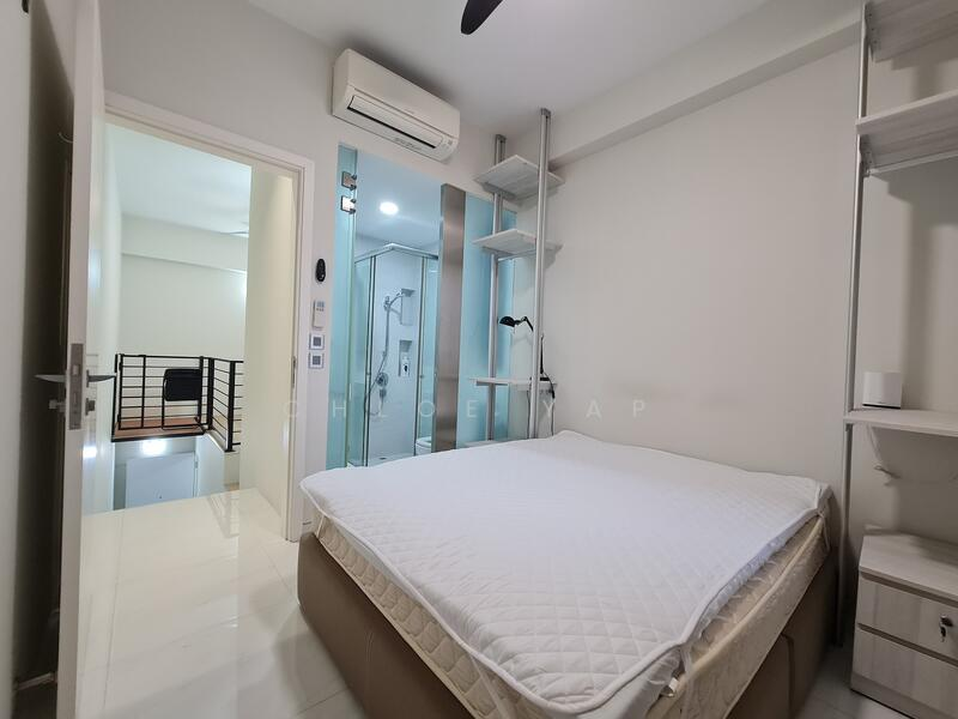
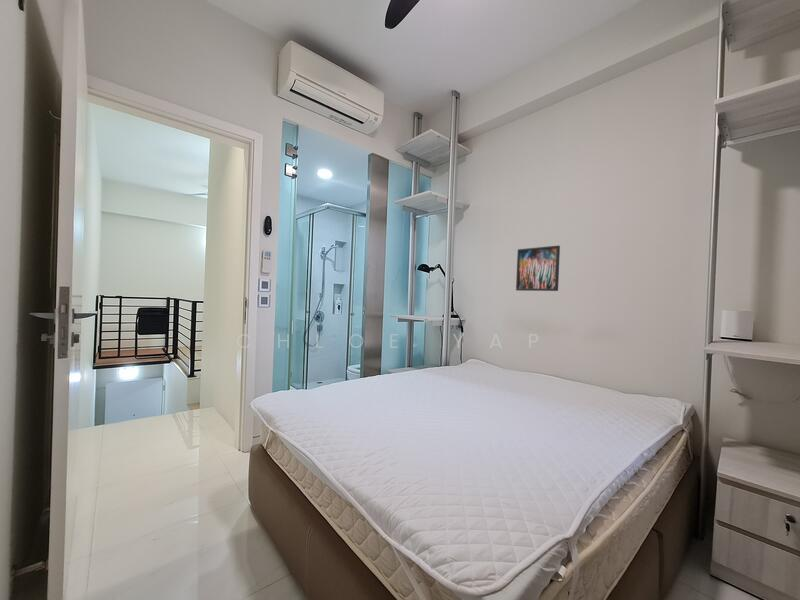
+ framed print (536, 269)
